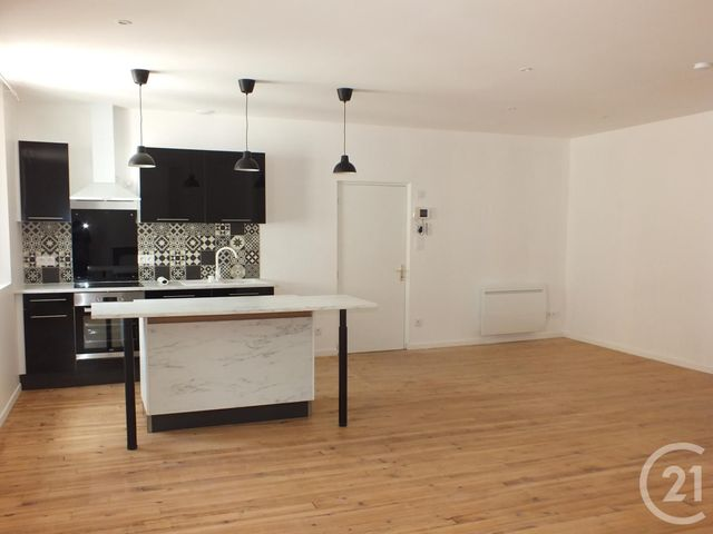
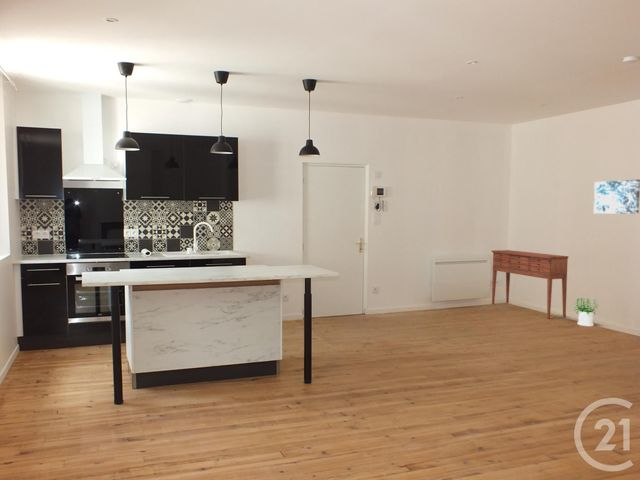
+ potted plant (584, 310)
+ console table (526, 275)
+ wall art (615, 197)
